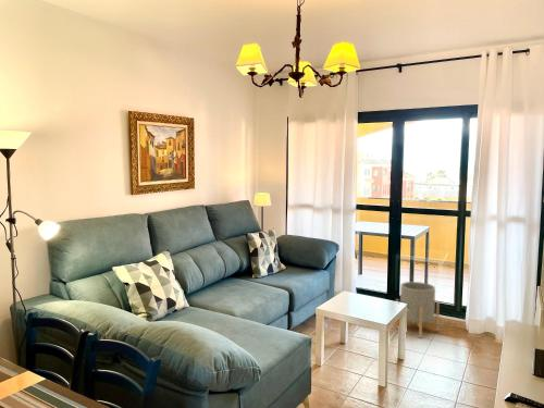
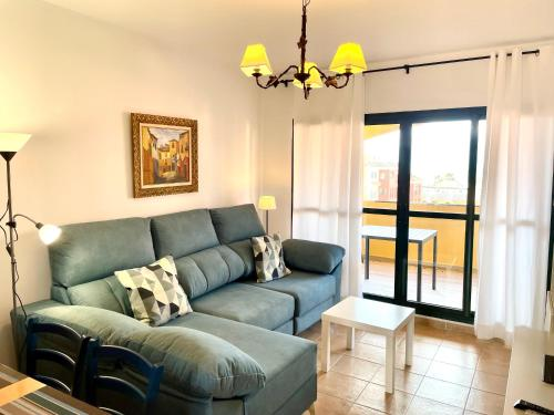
- planter (417, 308)
